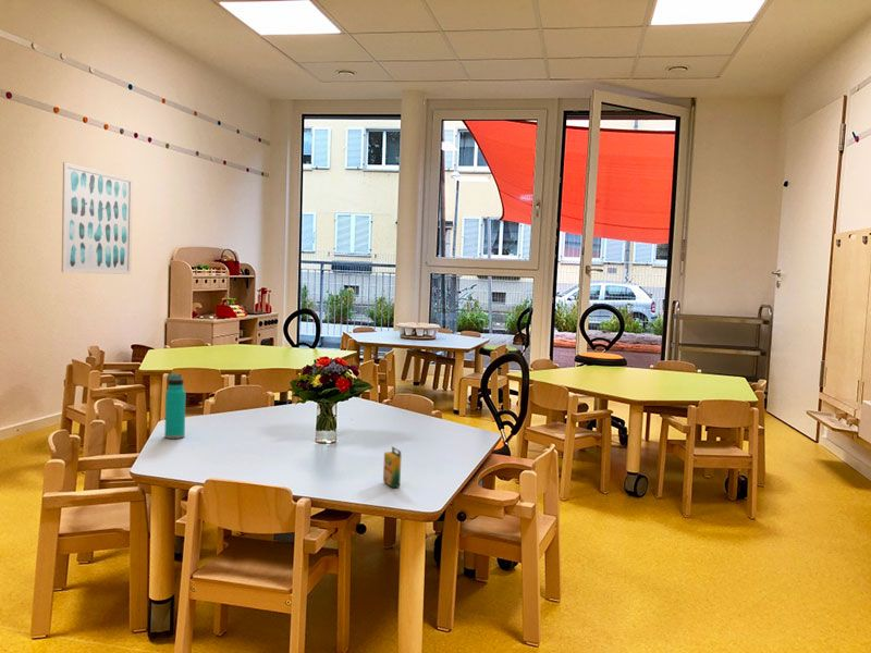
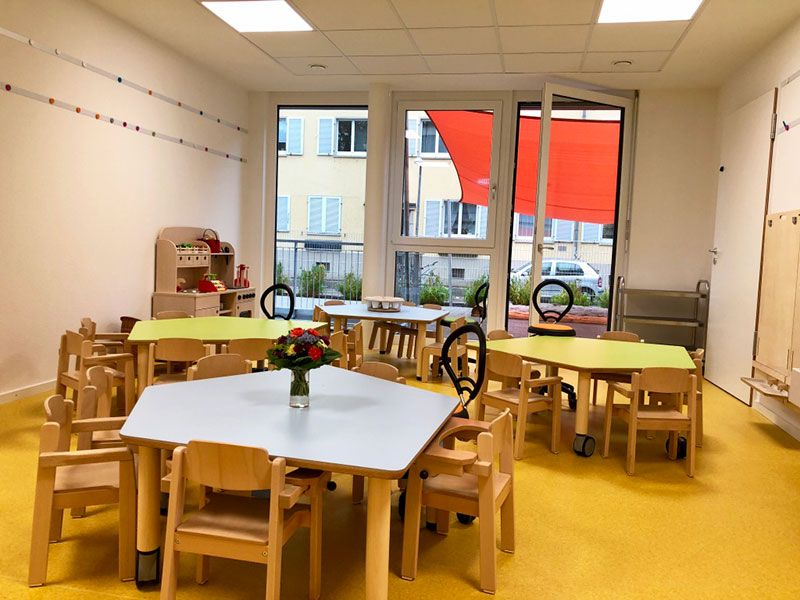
- wall art (99, 222)
- crayon box (392, 466)
- water bottle (175, 405)
